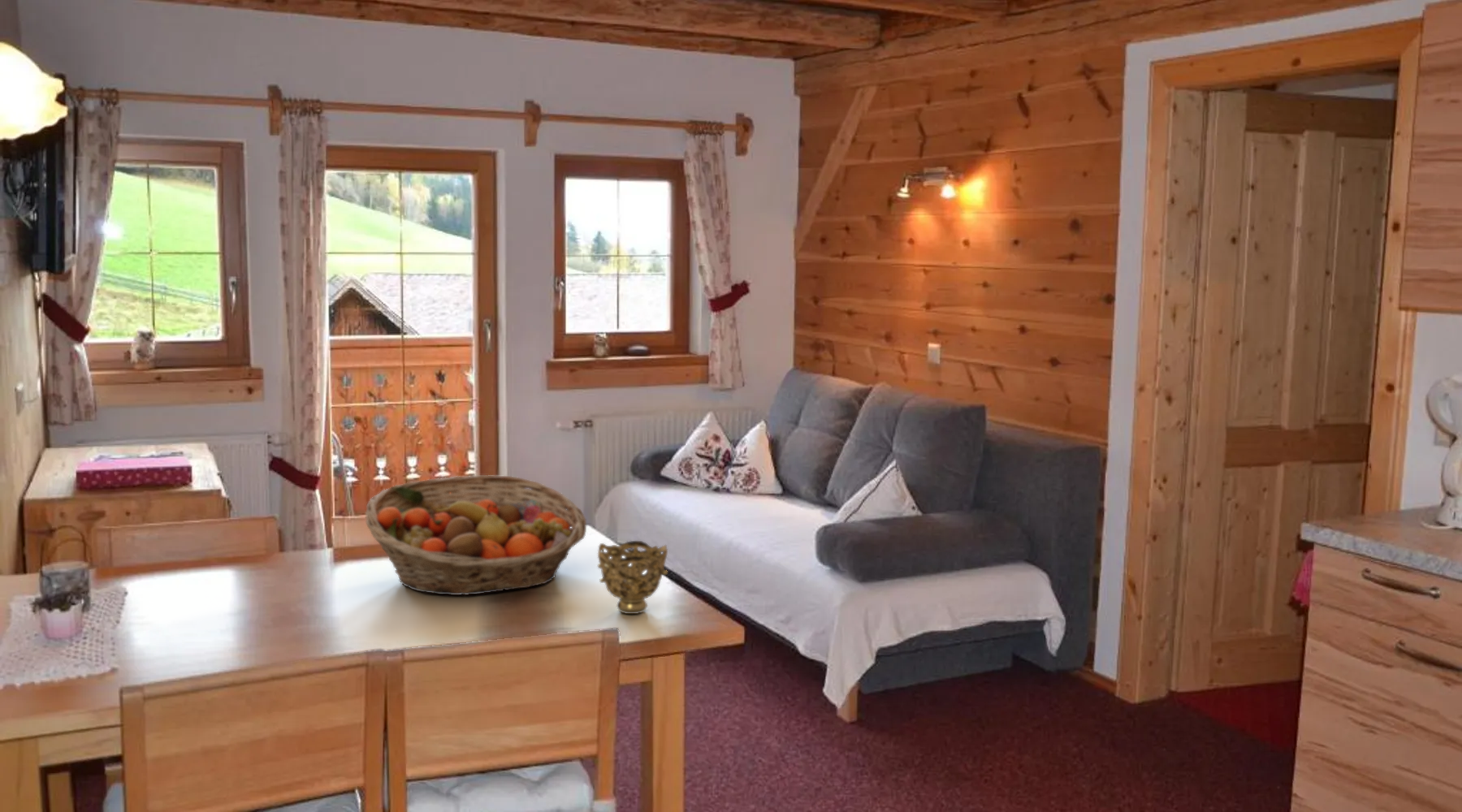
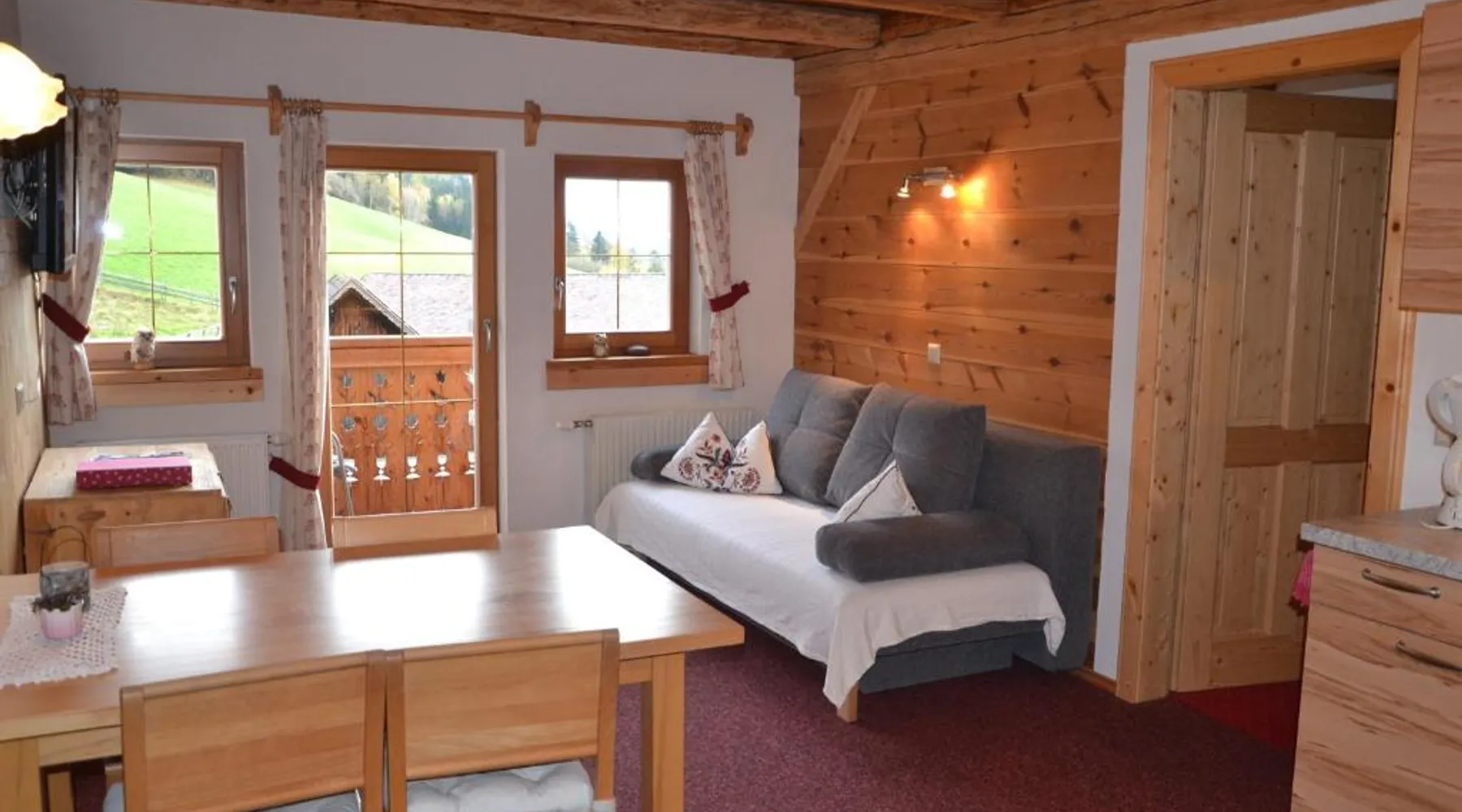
- decorative bowl (632, 579)
- fruit basket (478, 533)
